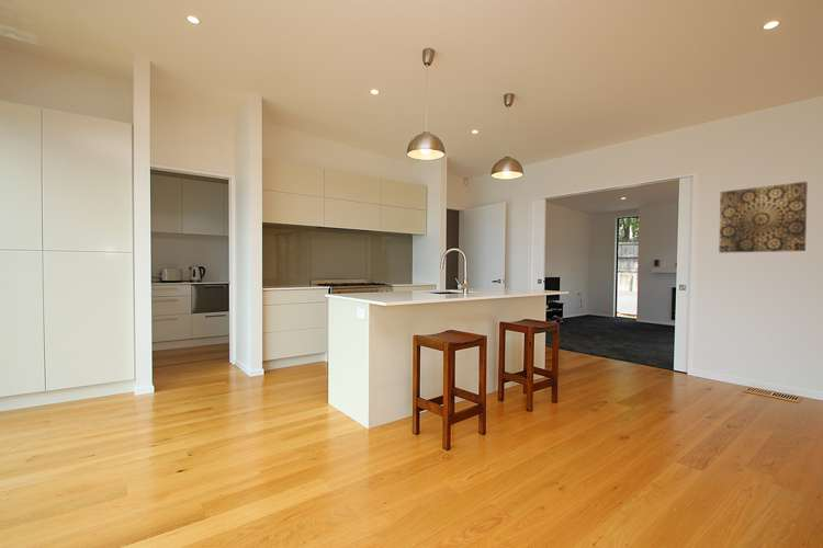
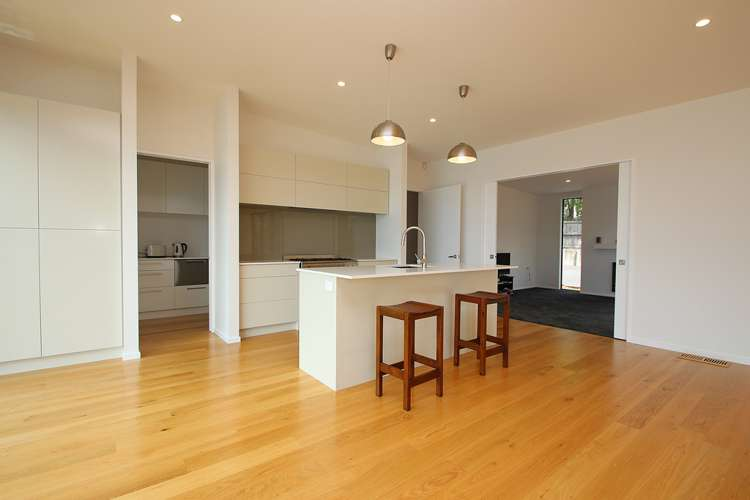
- wall art (759, 219)
